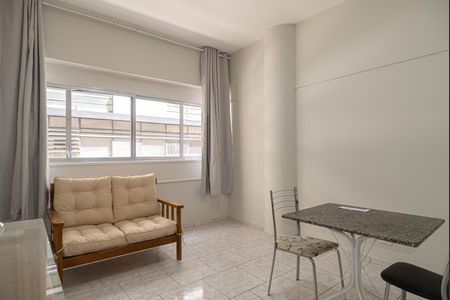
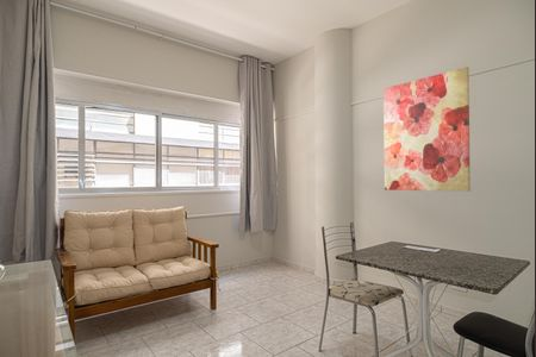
+ wall art (422, 134)
